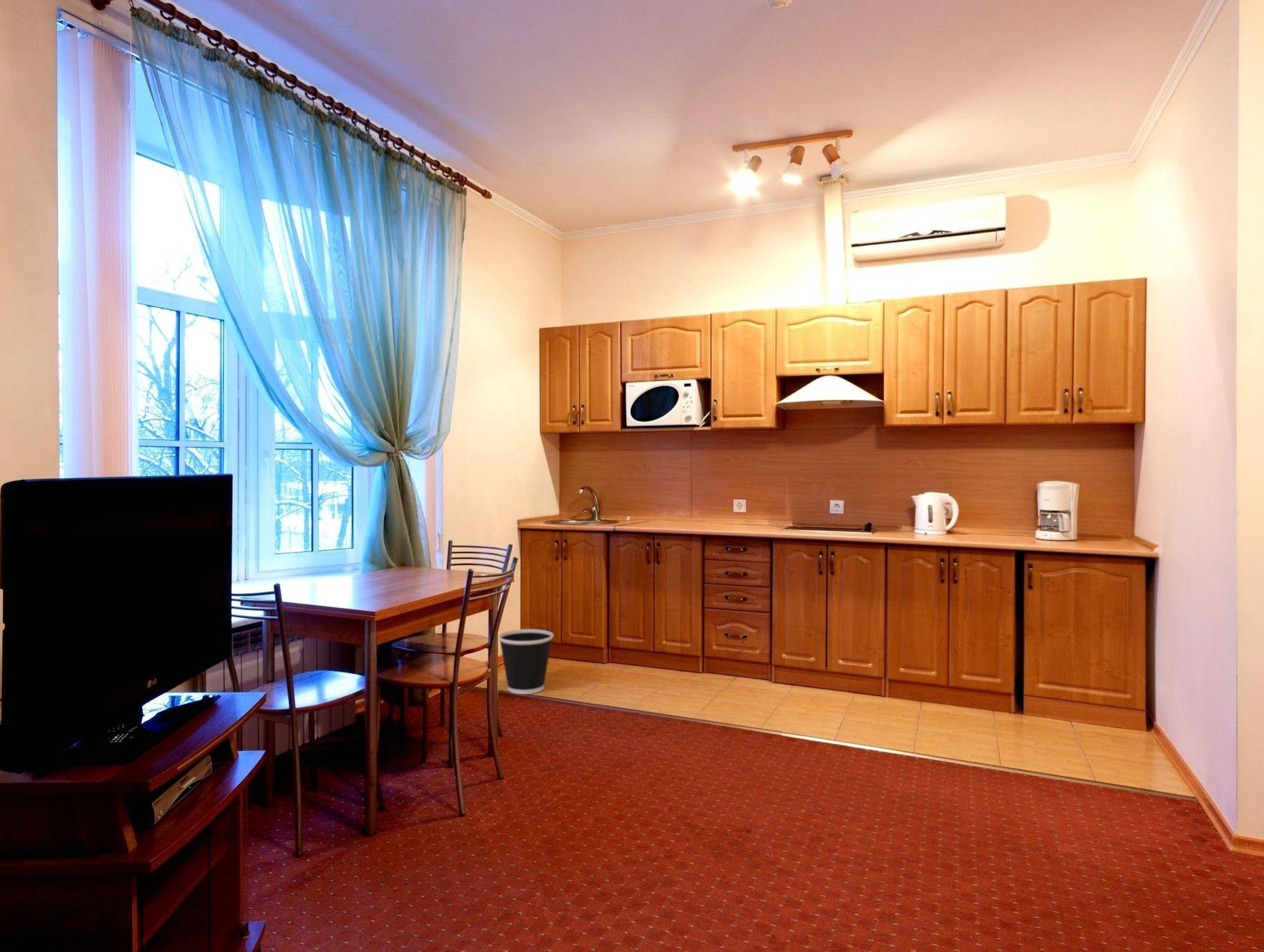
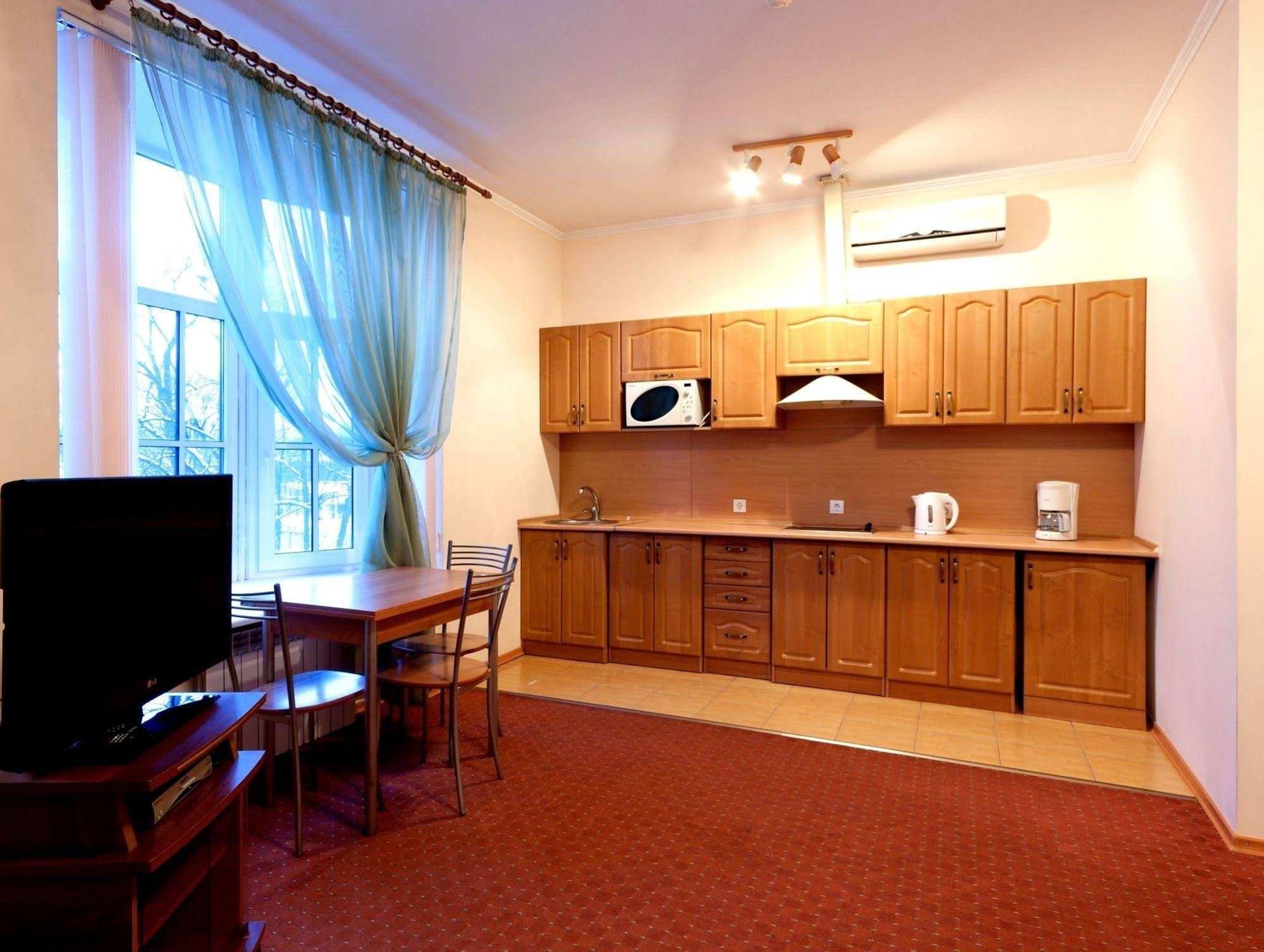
- wastebasket (525, 662)
